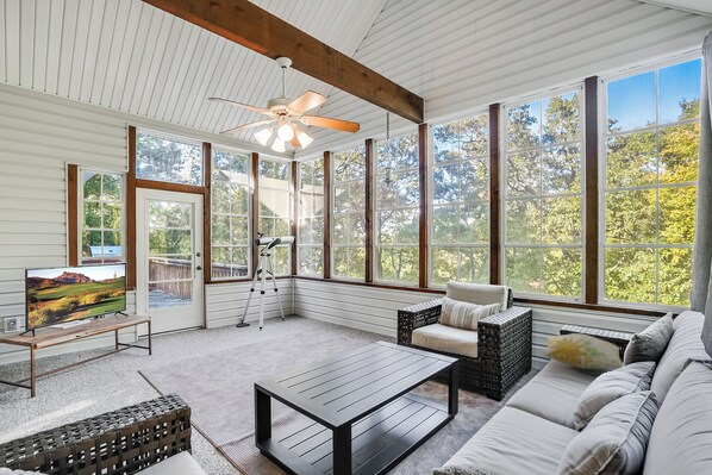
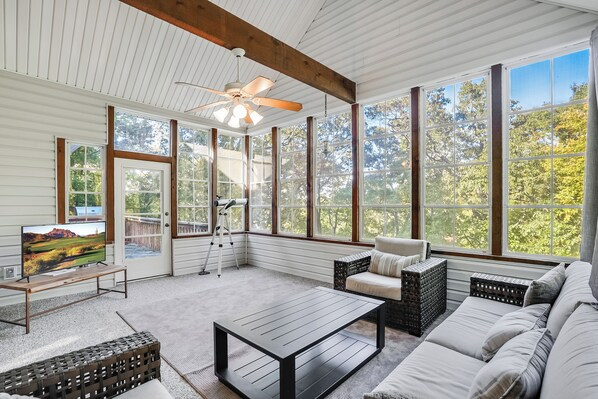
- decorative pillow (581, 350)
